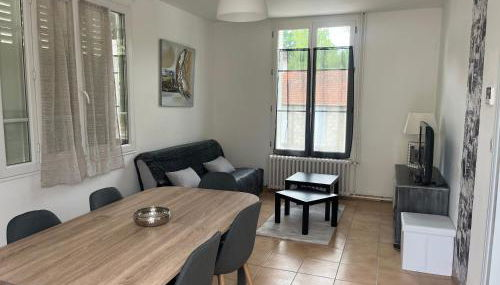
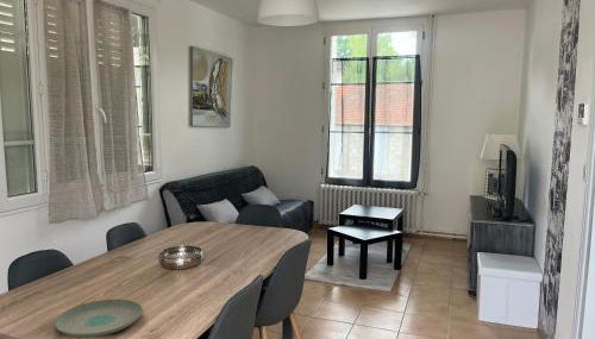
+ plate (100, 318)
